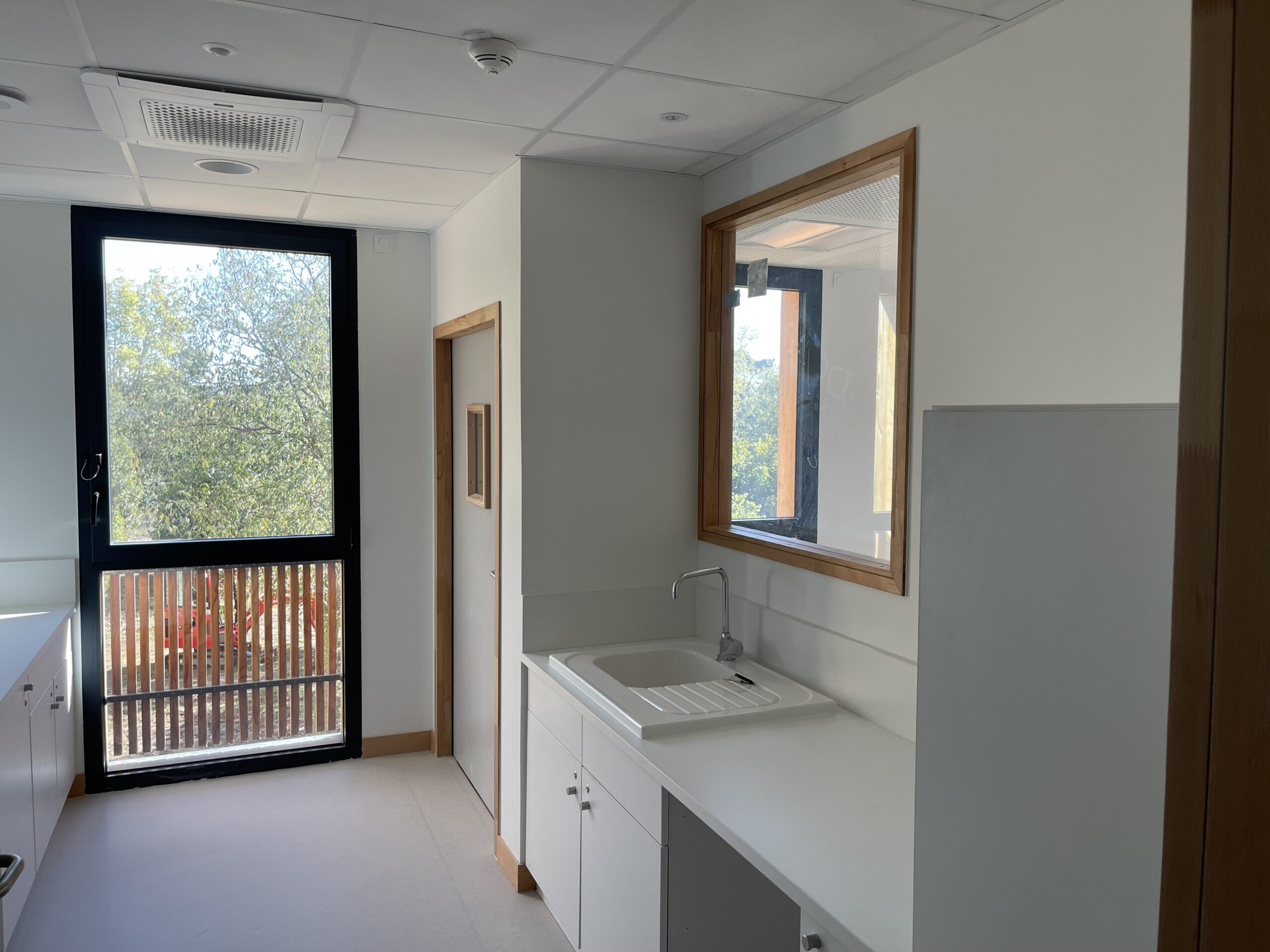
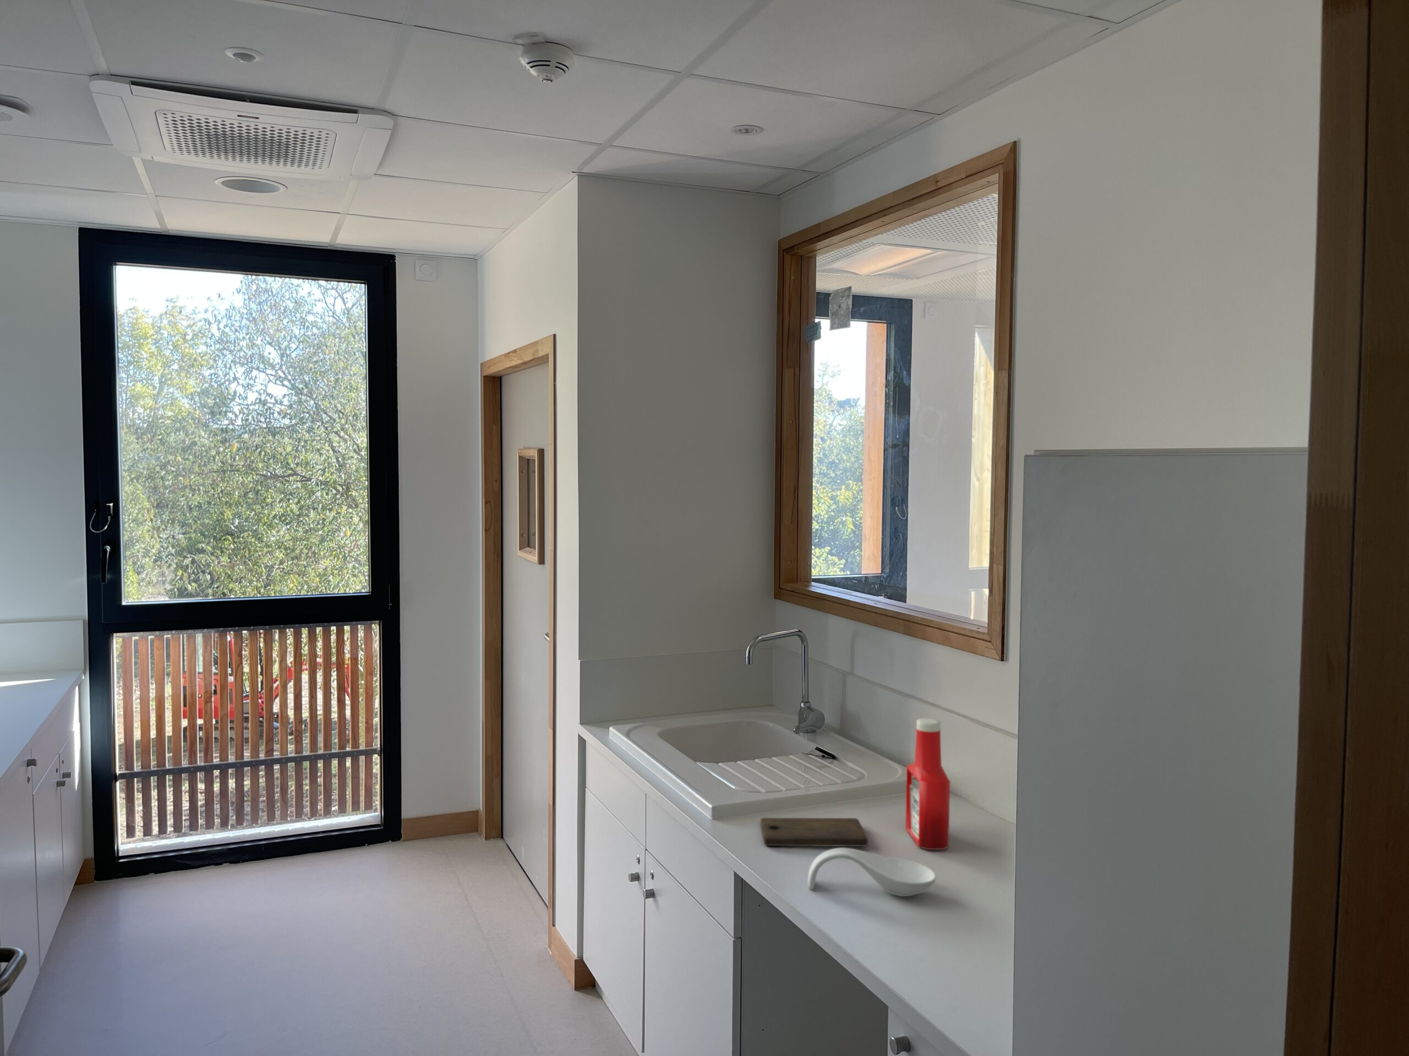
+ spoon rest (872, 870)
+ soap bottle (927, 780)
+ cutting board (812, 831)
